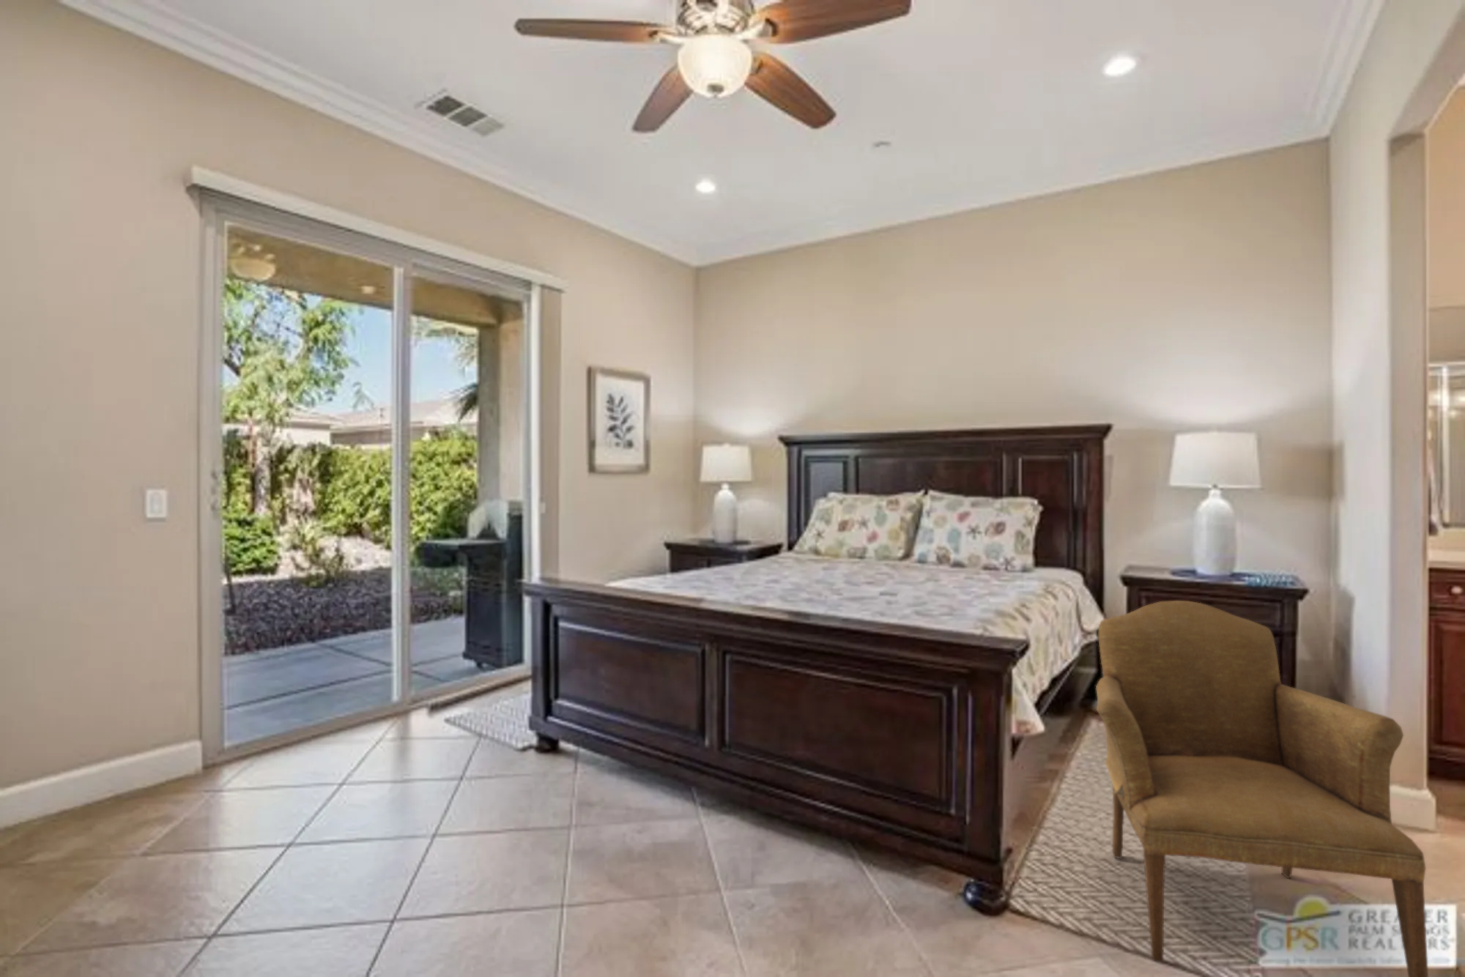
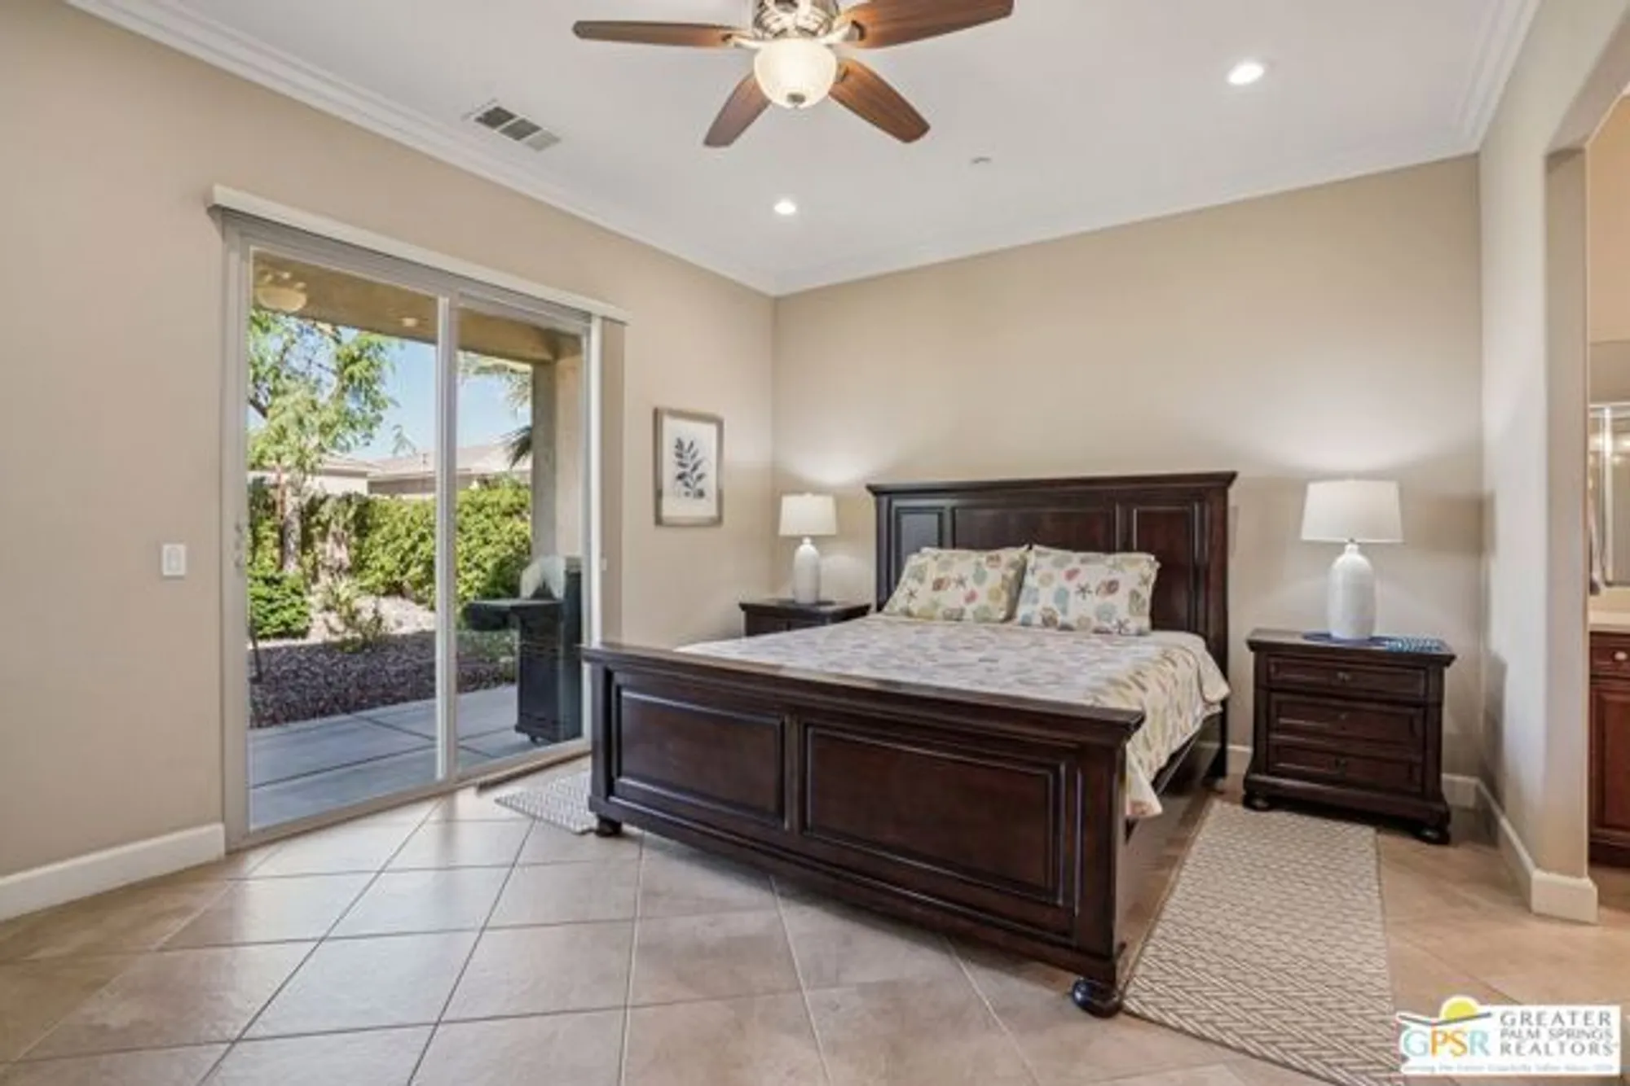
- armchair (1212, 756)
